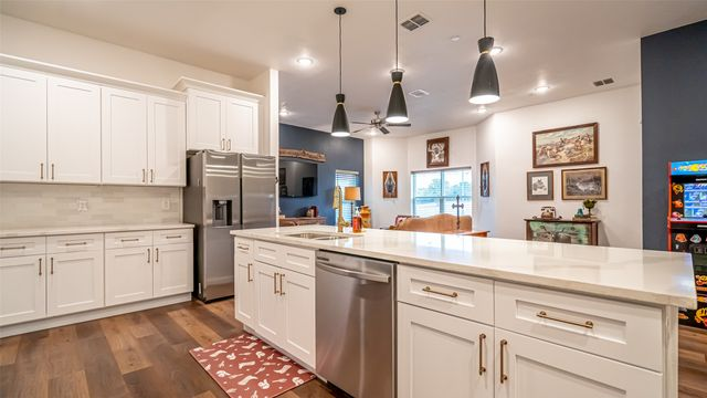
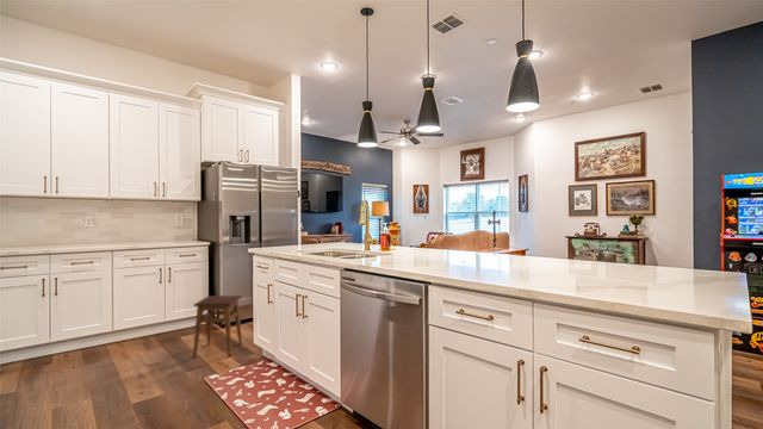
+ stool (218, 321)
